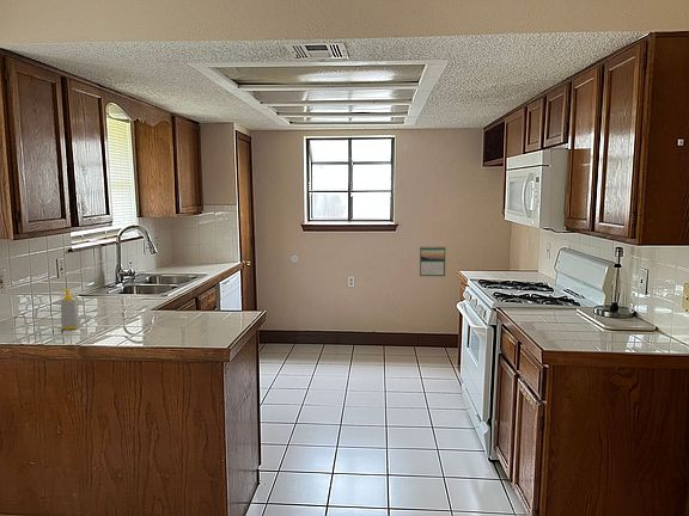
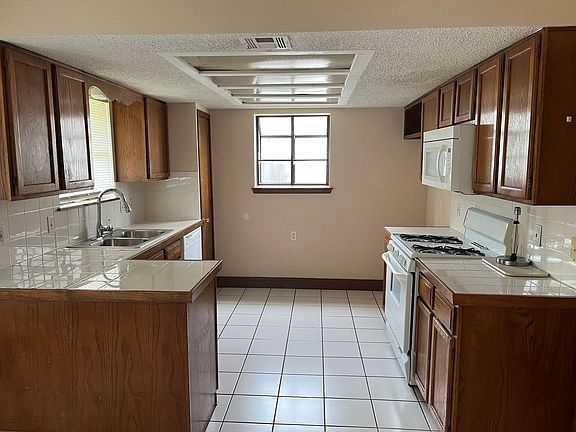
- soap bottle (68, 308)
- calendar (432, 260)
